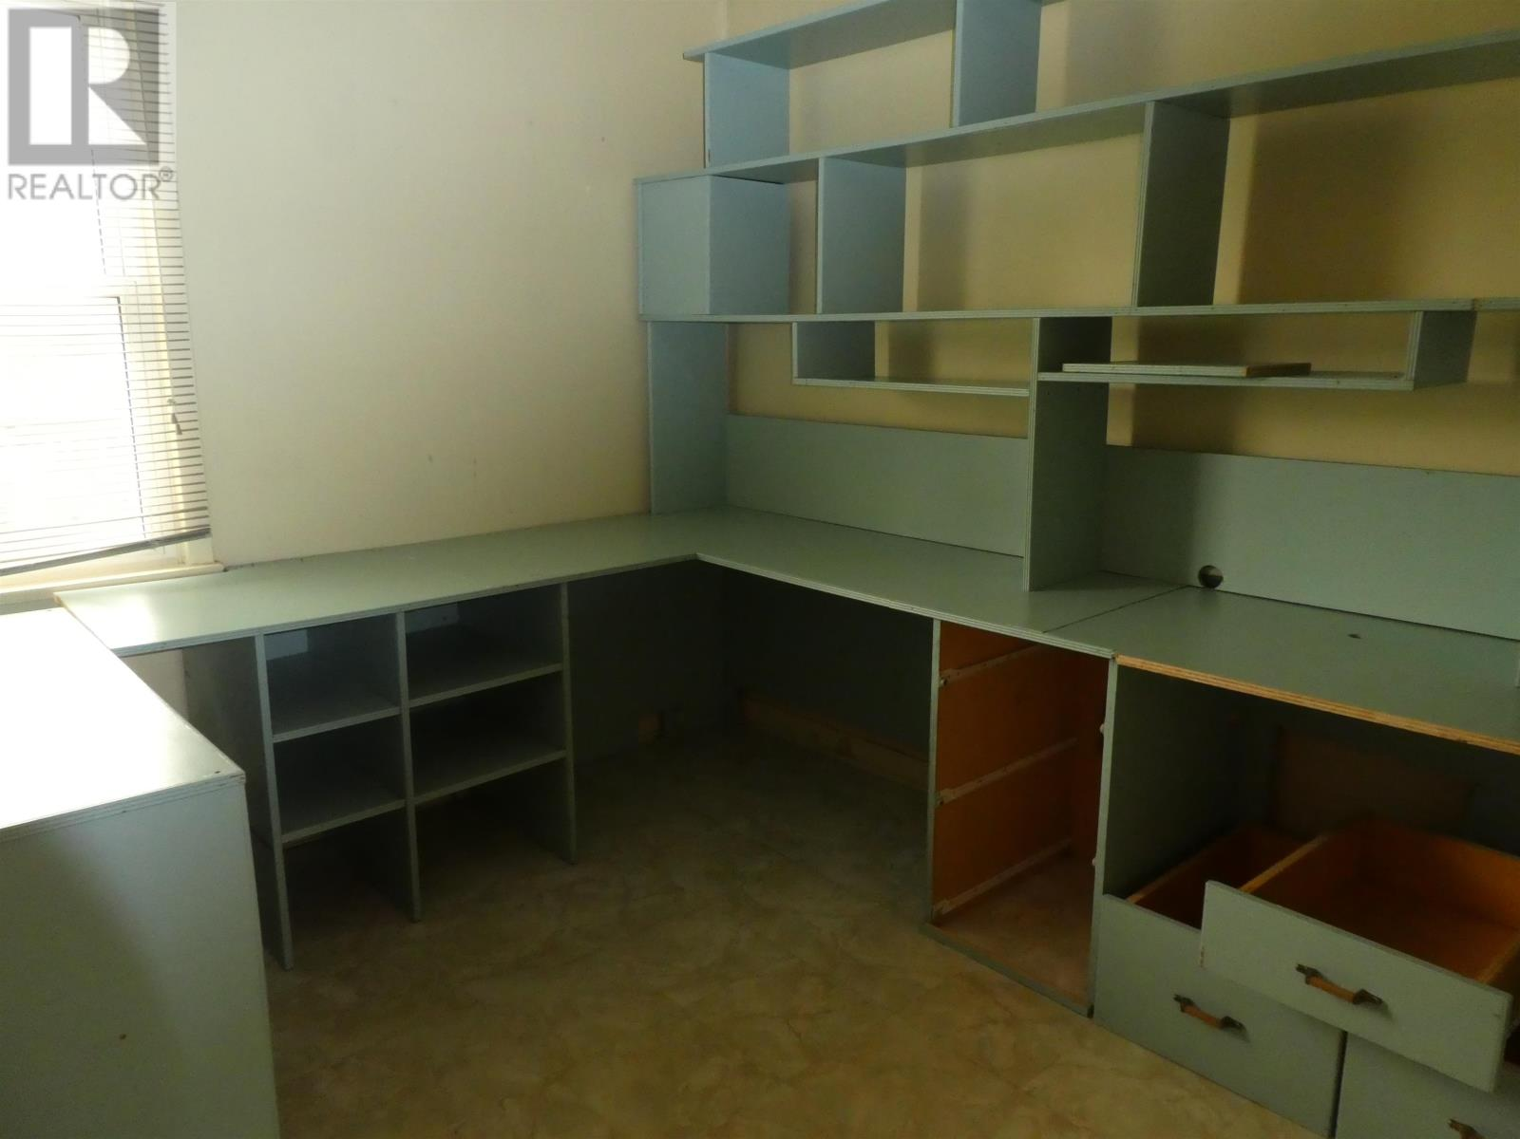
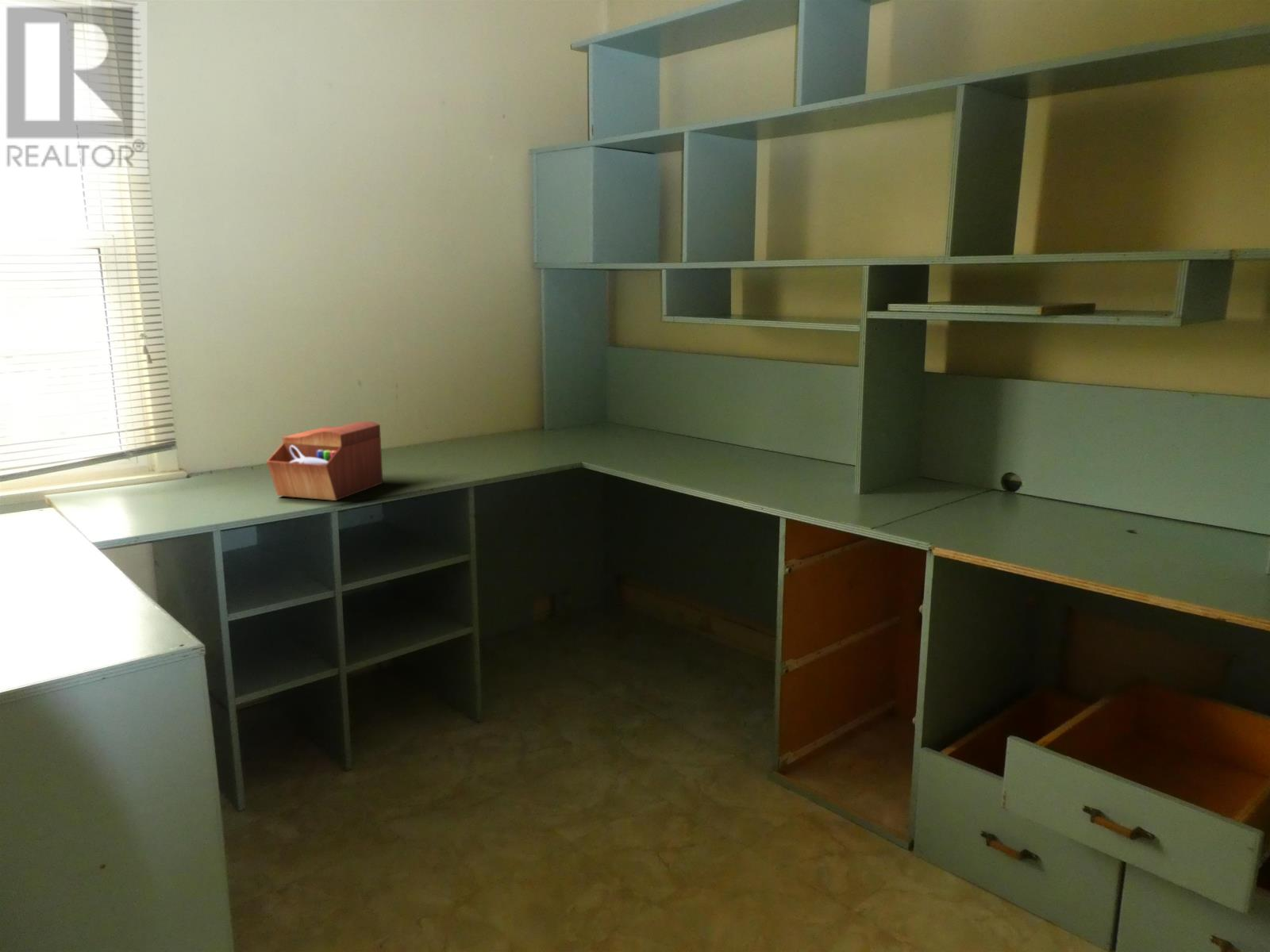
+ sewing box (324, 459)
